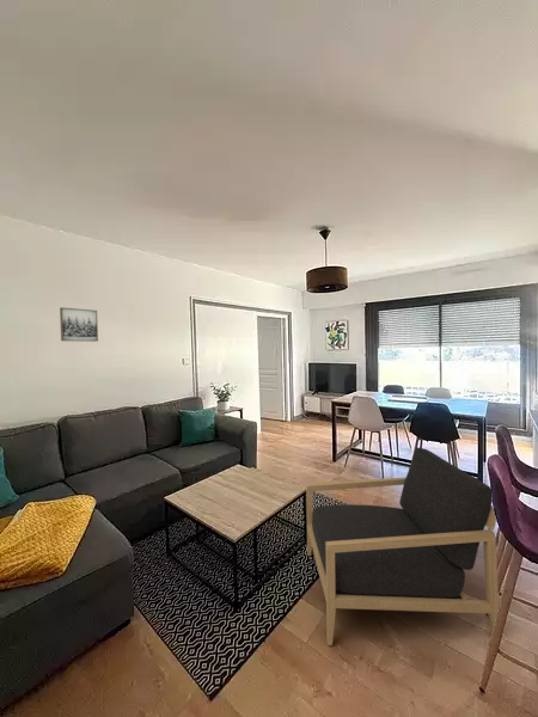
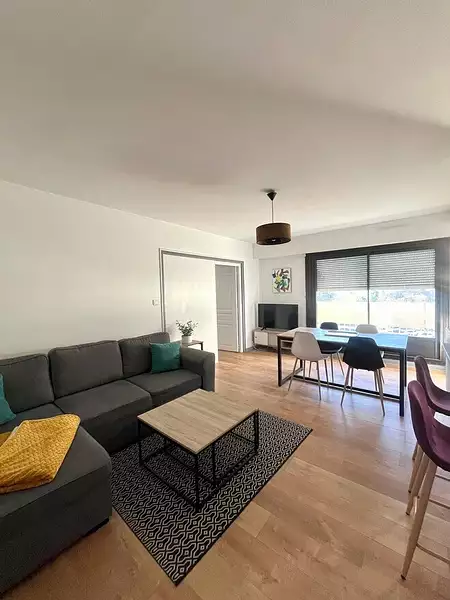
- armchair (386, 526)
- wall art (79, 325)
